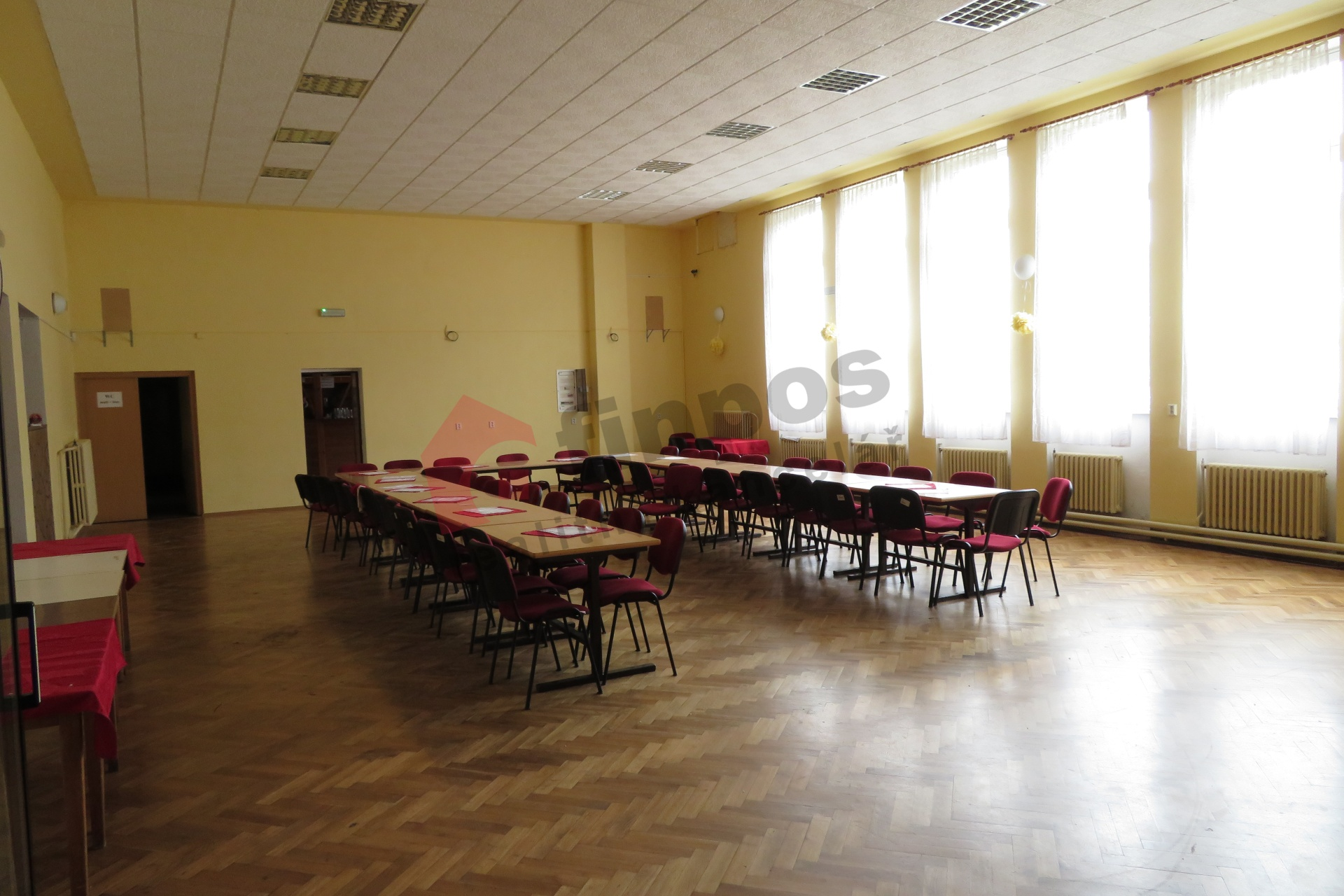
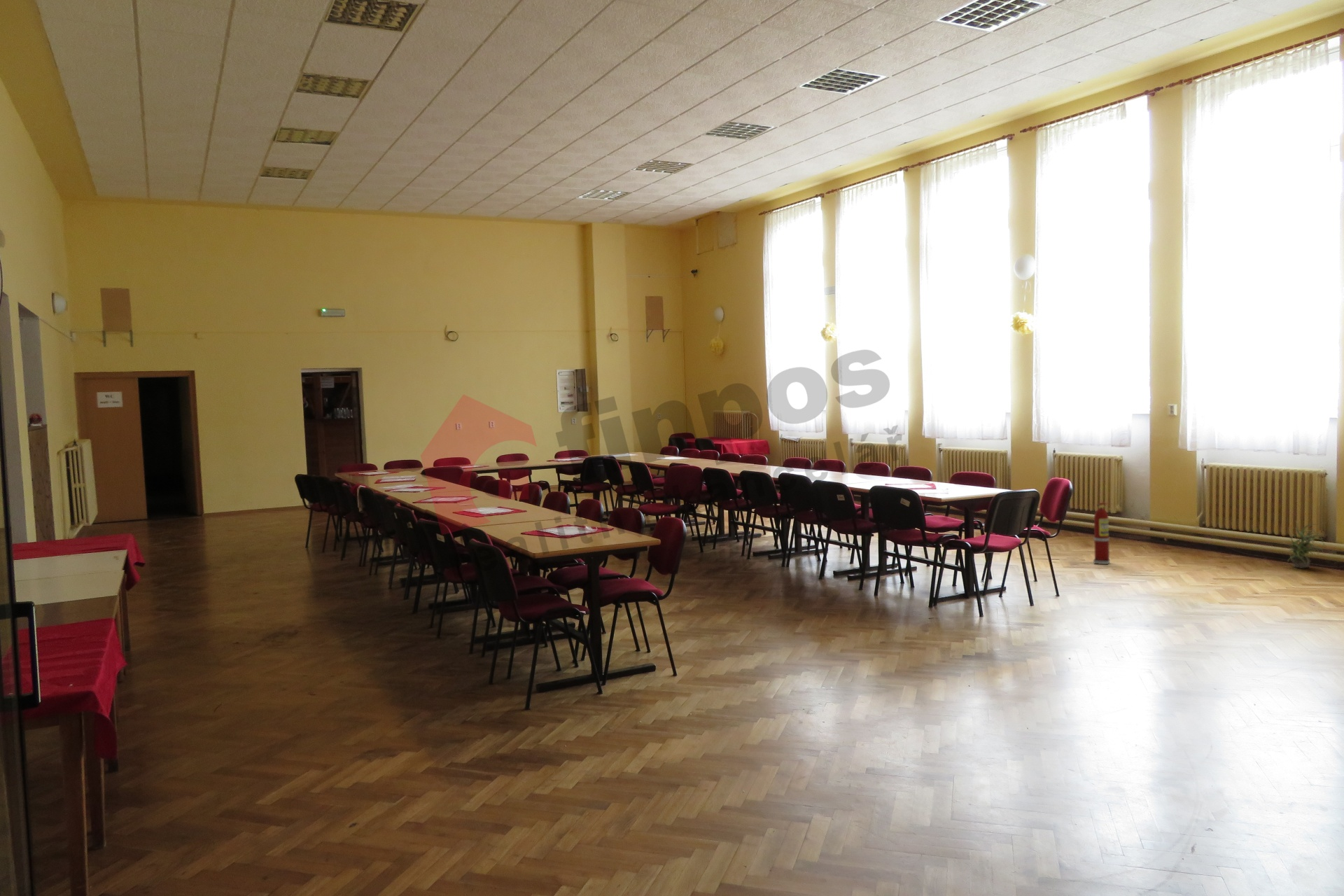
+ fire extinguisher (1102, 533)
+ potted plant (1305, 545)
